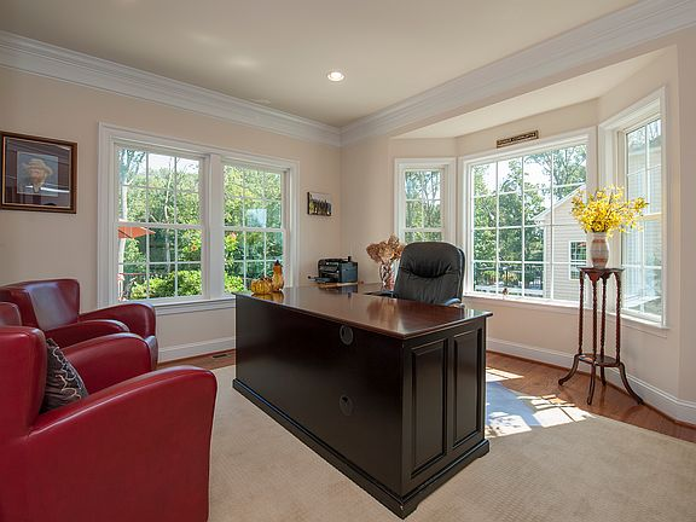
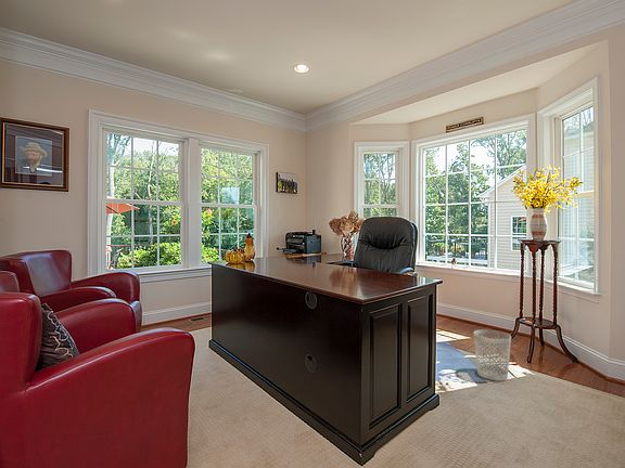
+ wastebasket (492, 354)
